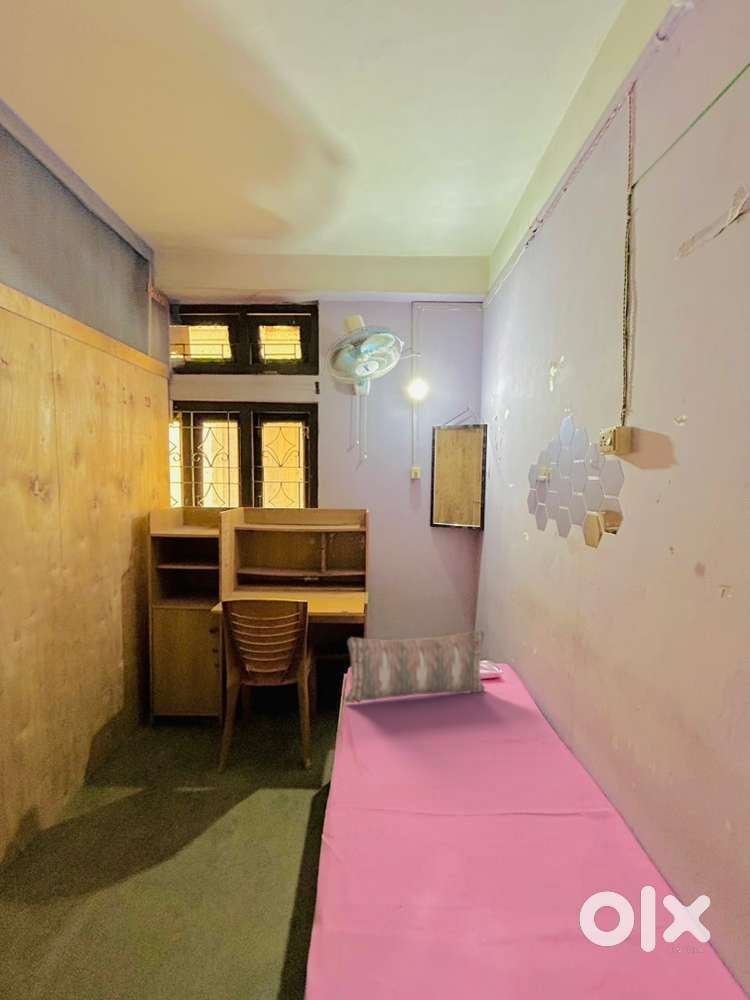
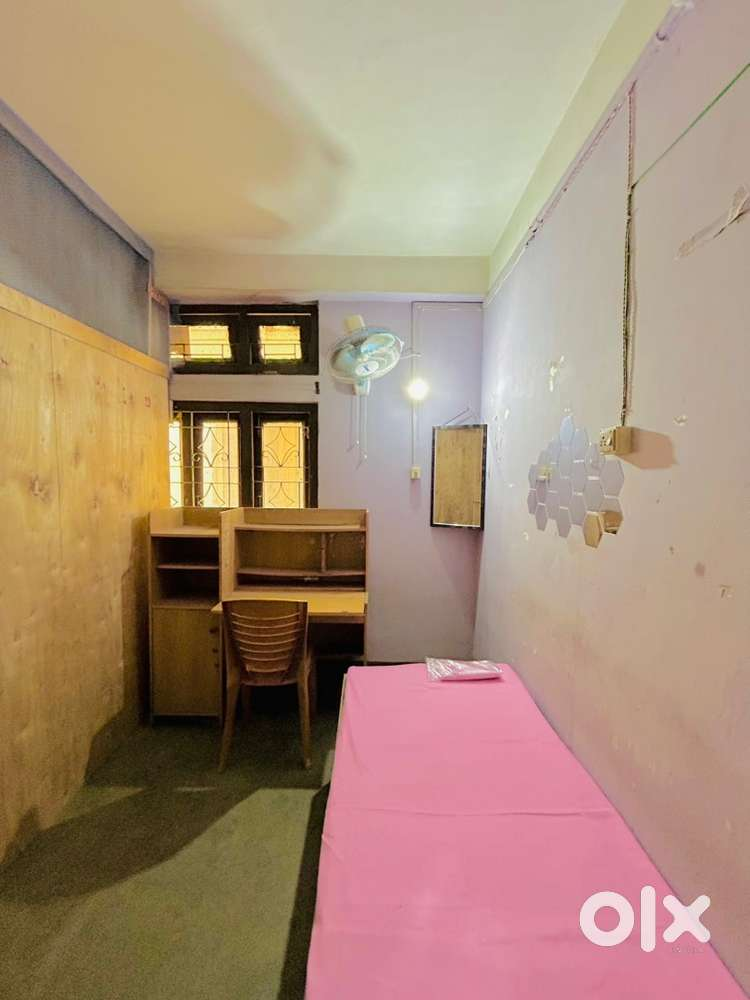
- pillow (417, 664)
